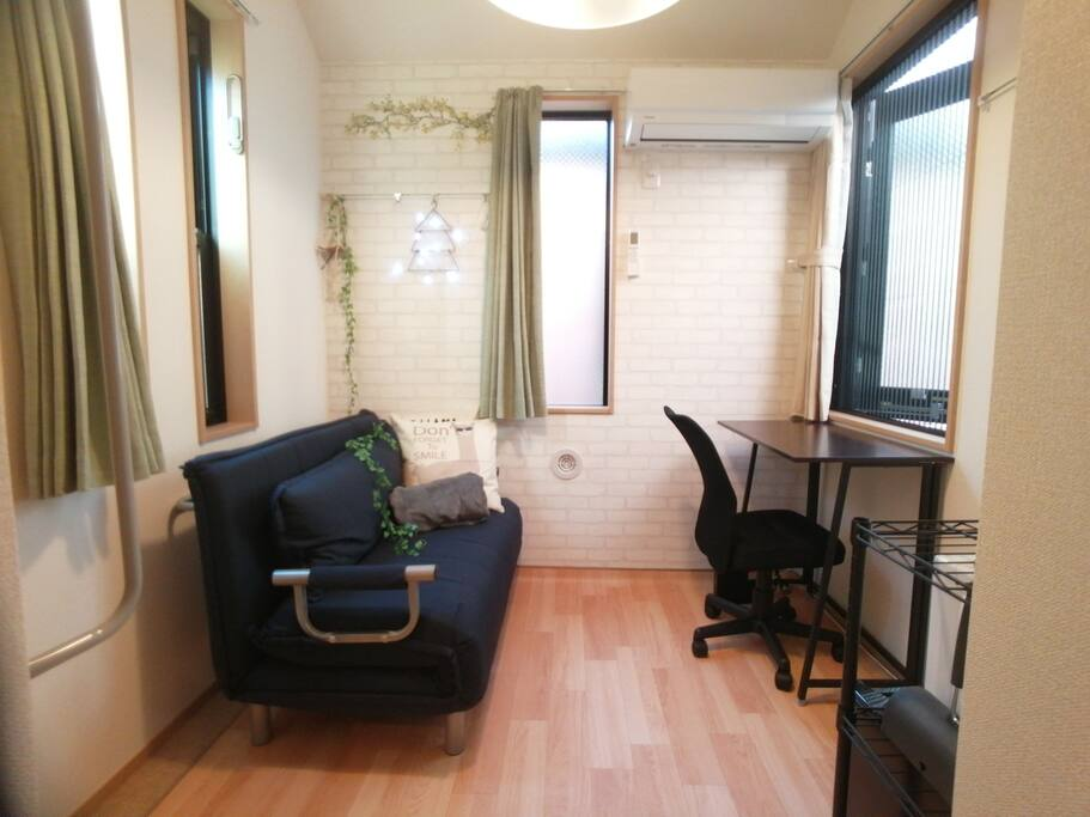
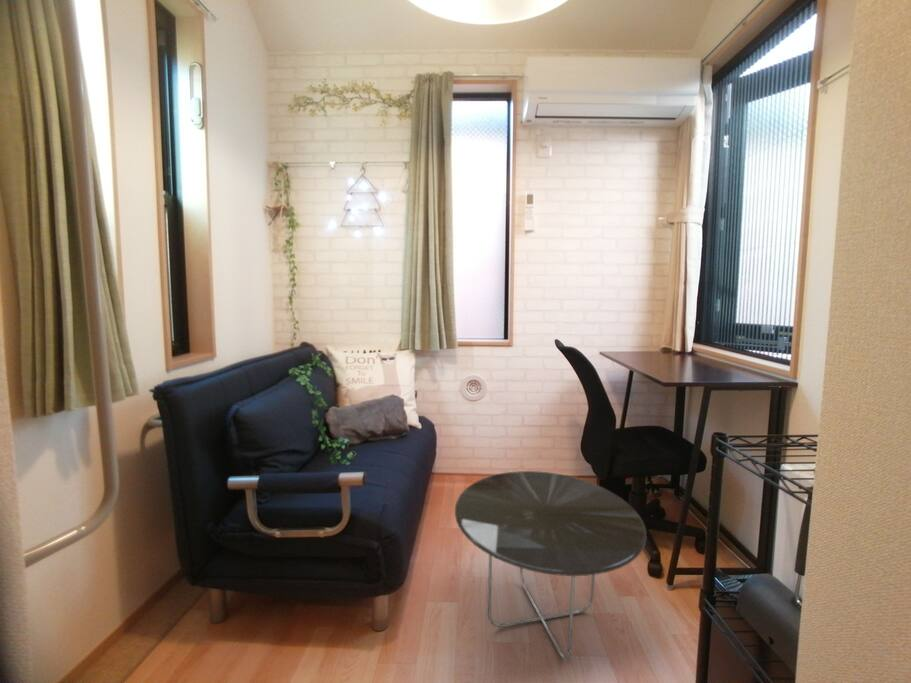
+ side table (543, 565)
